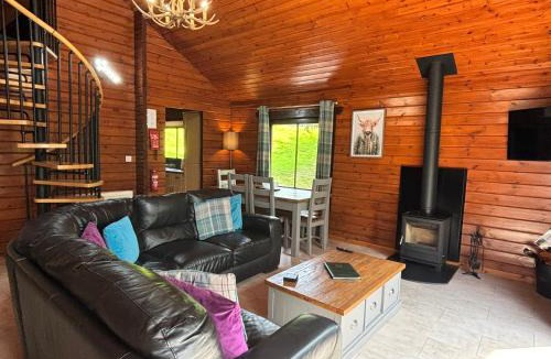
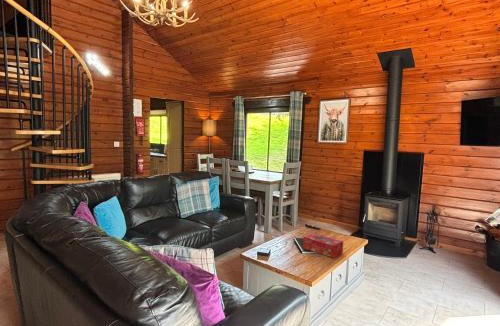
+ tissue box (322, 244)
